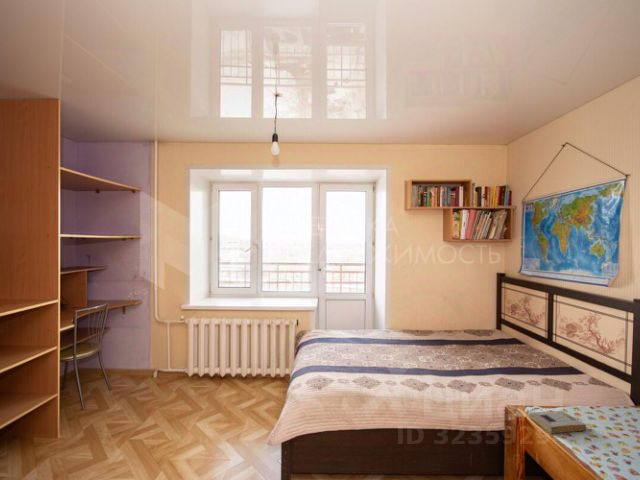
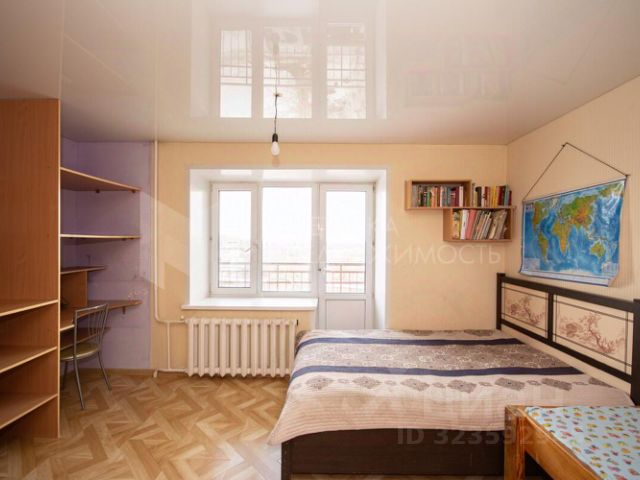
- book (556, 420)
